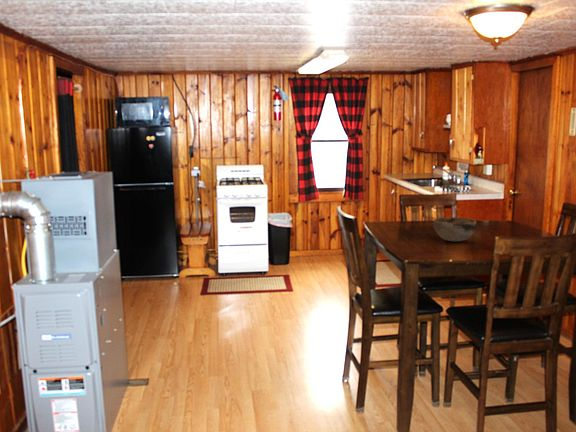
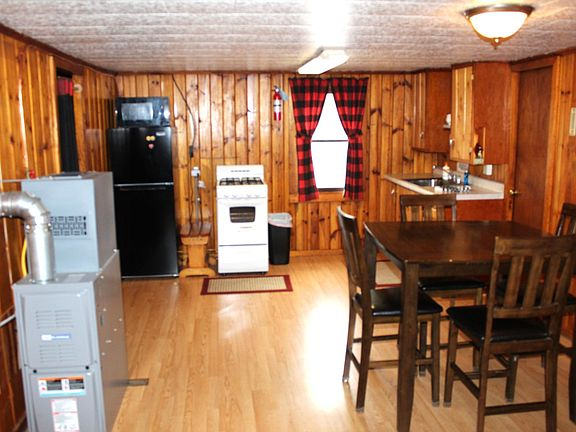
- decorative bowl (454, 230)
